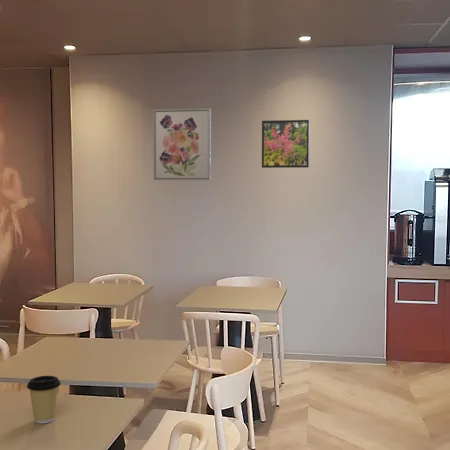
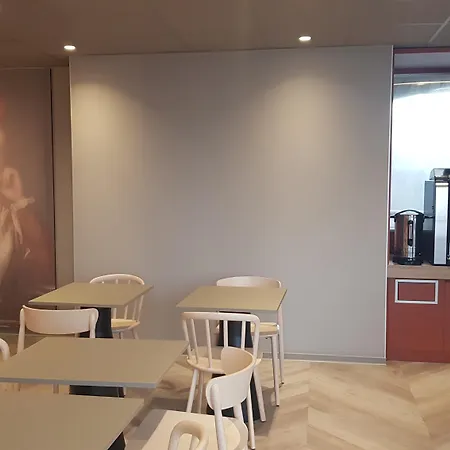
- wall art (182, 144)
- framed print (285, 144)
- coffee cup (44, 399)
